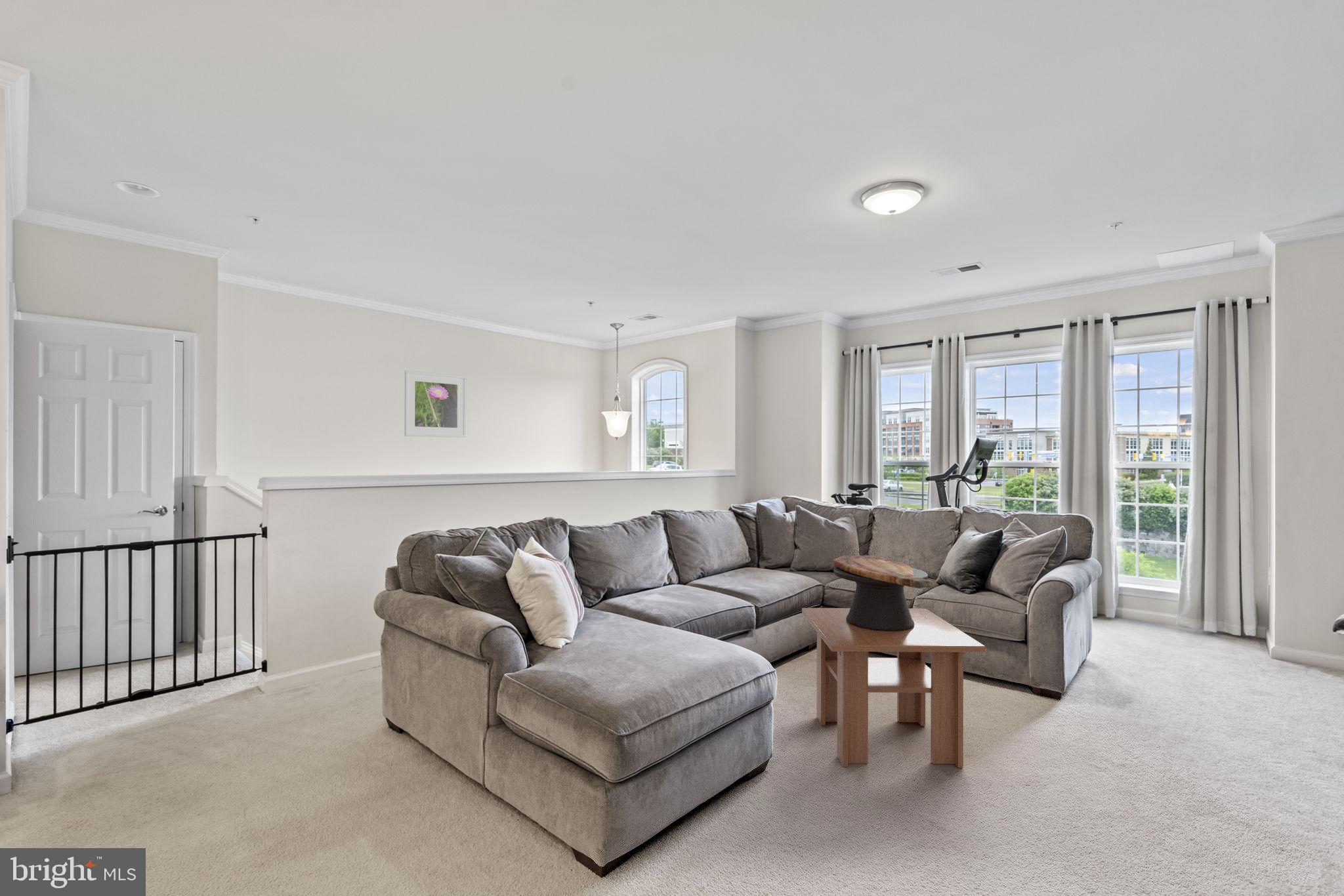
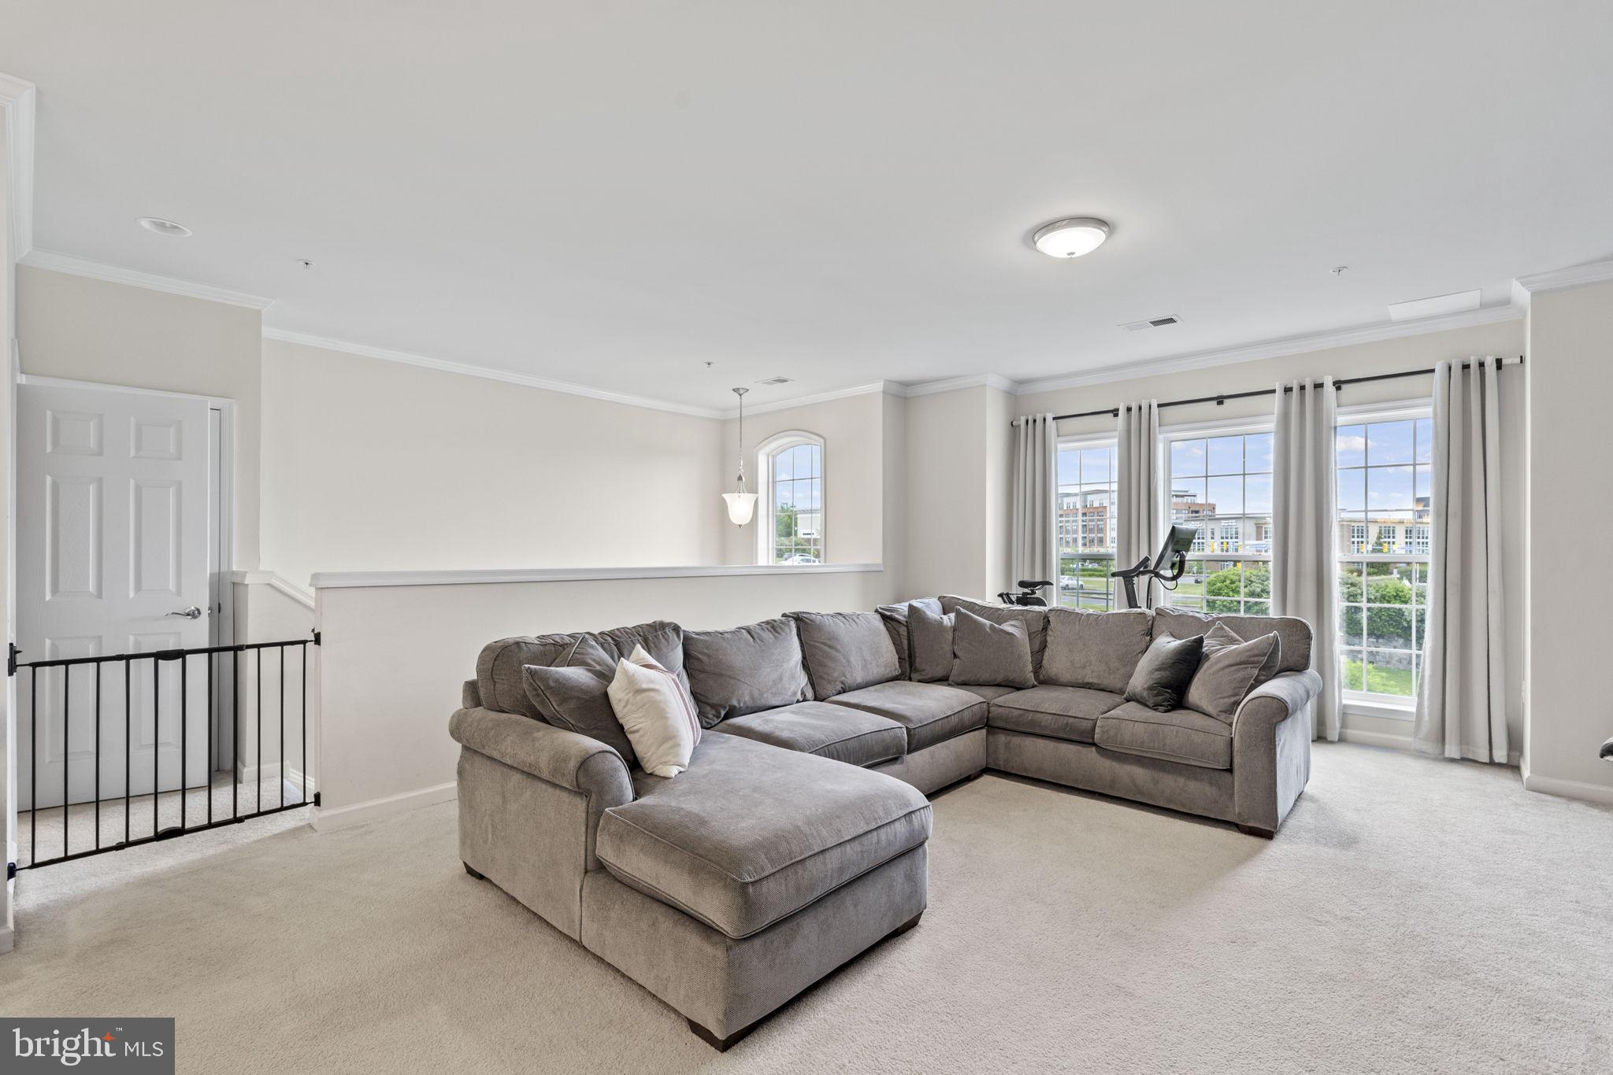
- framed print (436, 405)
- coffee table (883, 682)
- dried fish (881, 594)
